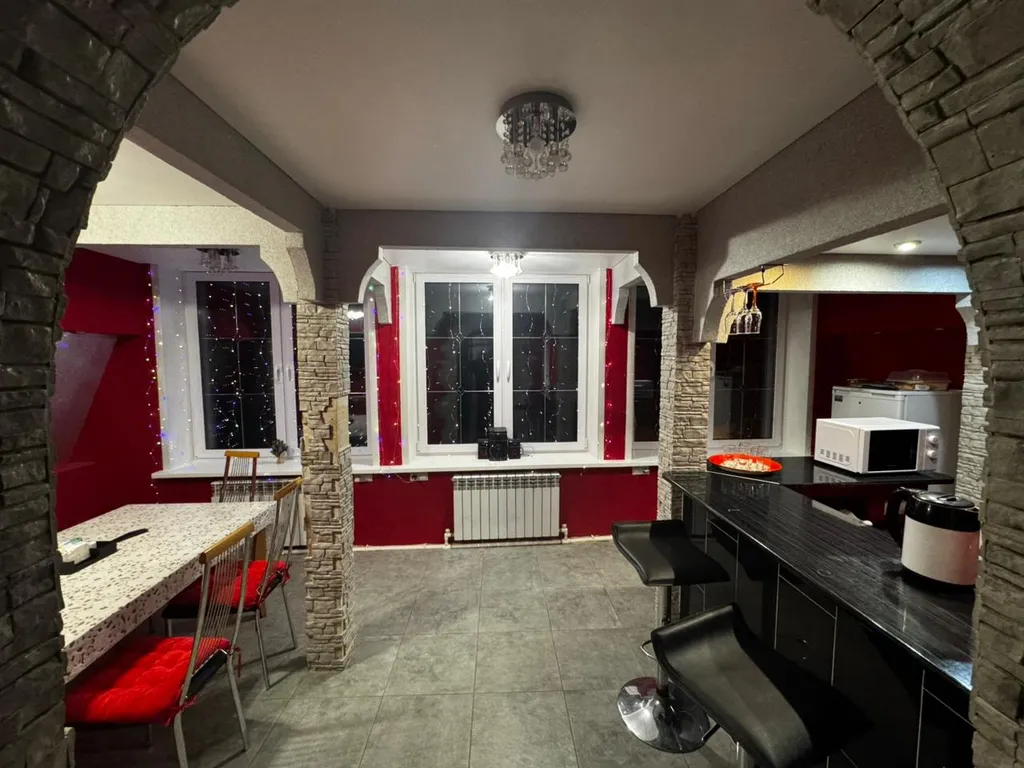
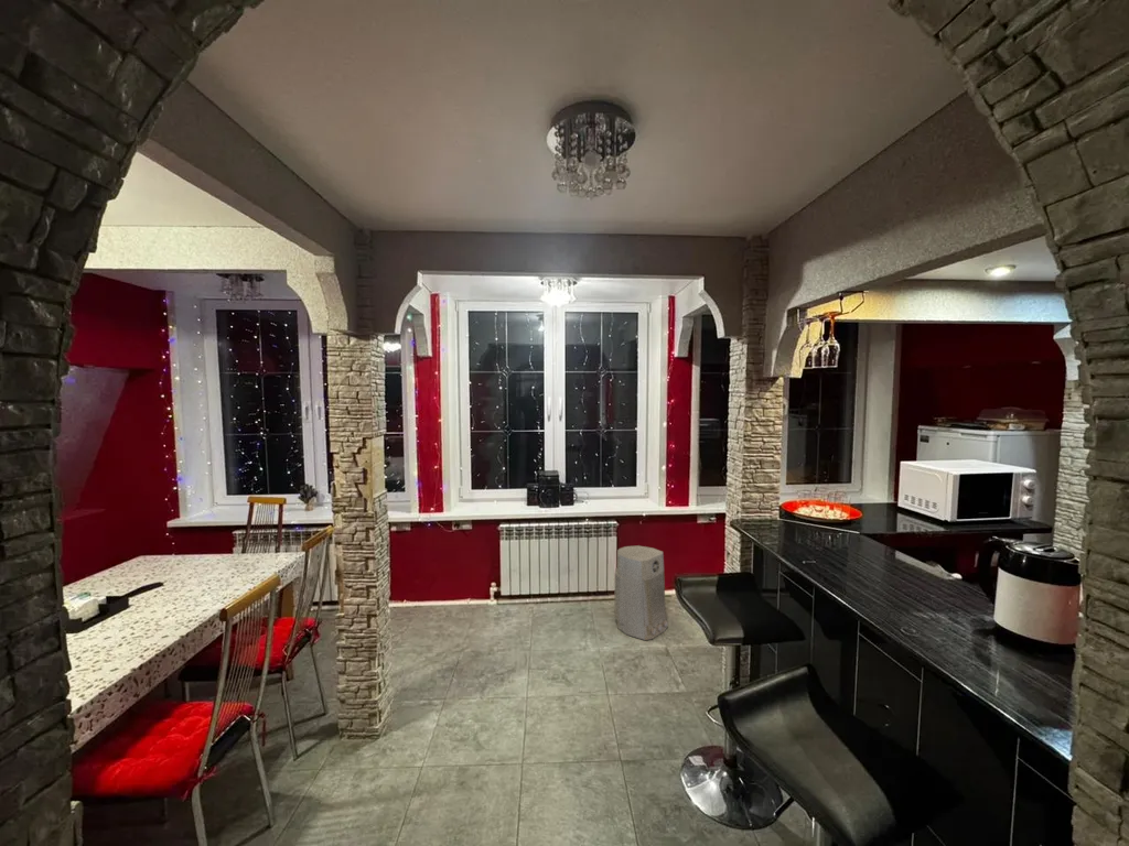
+ air purifier (638, 589)
